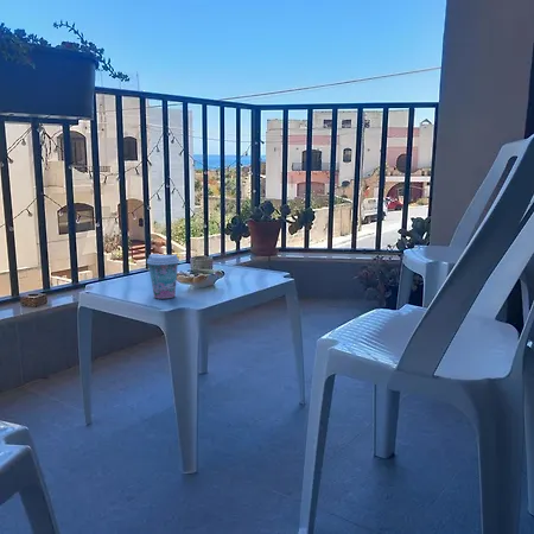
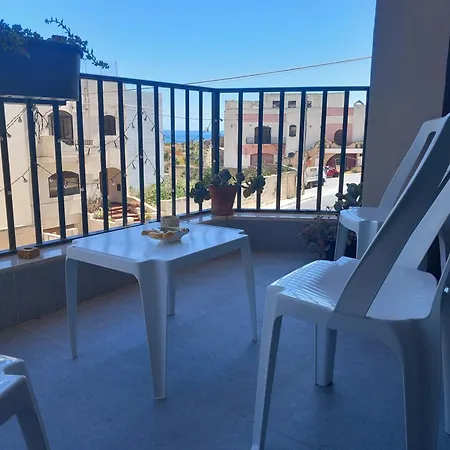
- coffee cup (163, 274)
